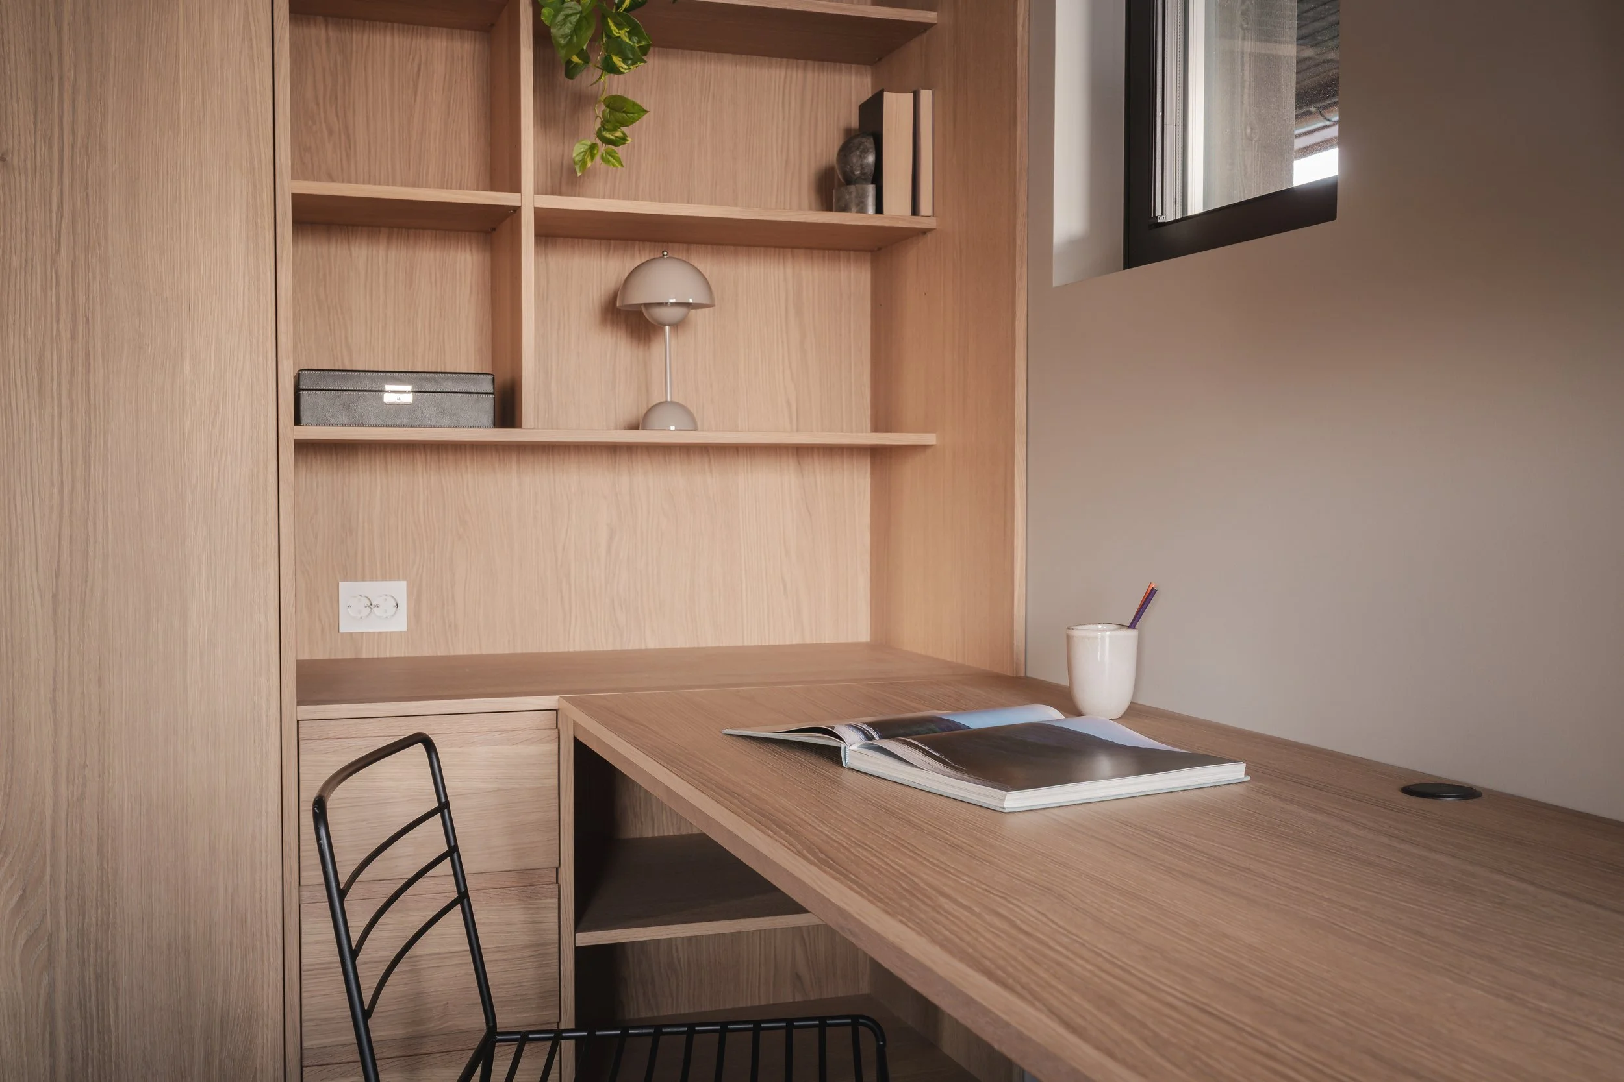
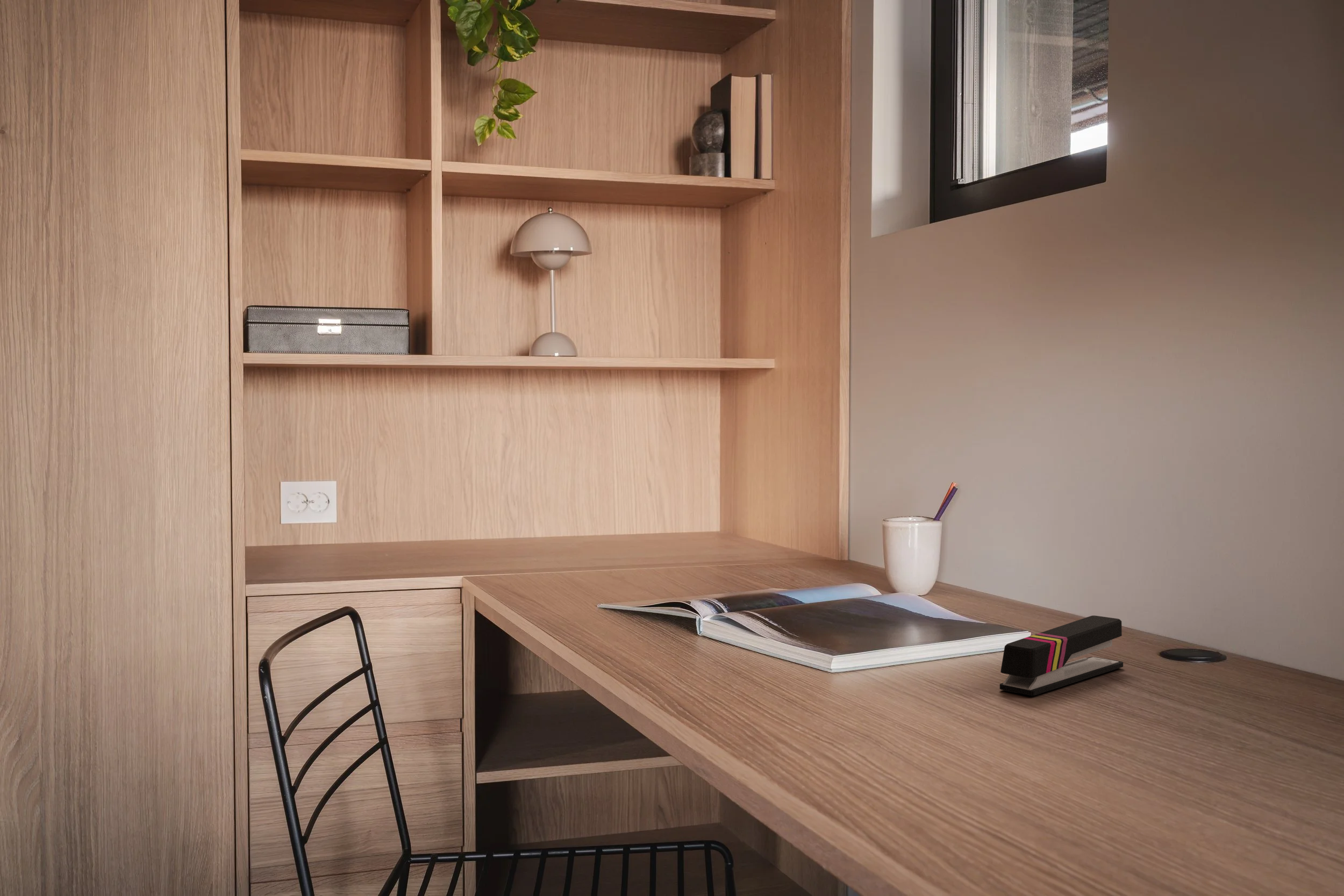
+ stapler (1064, 652)
